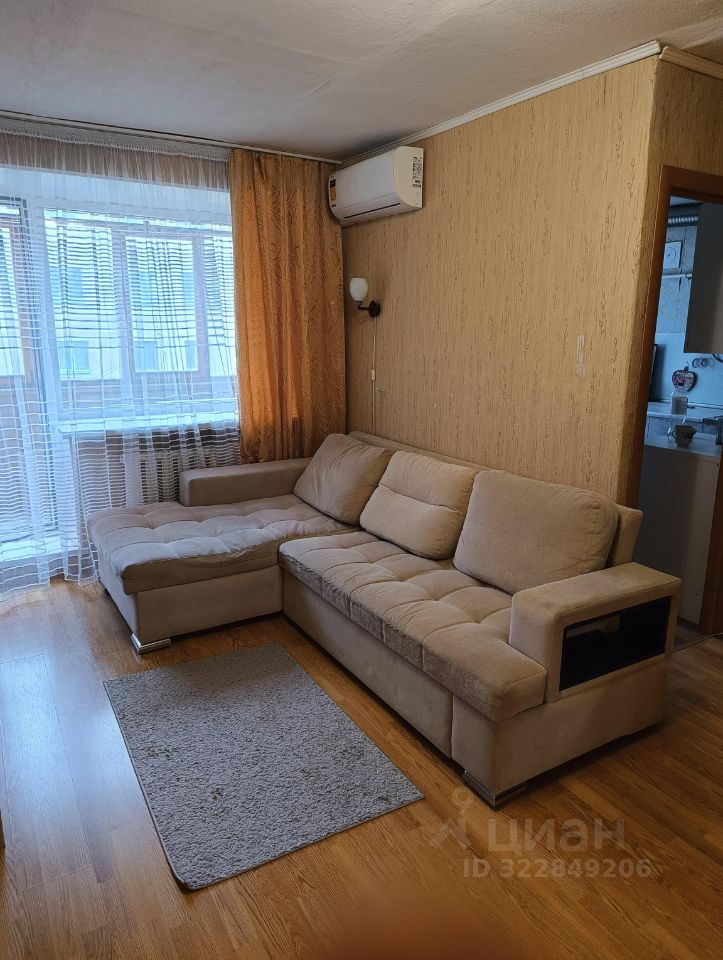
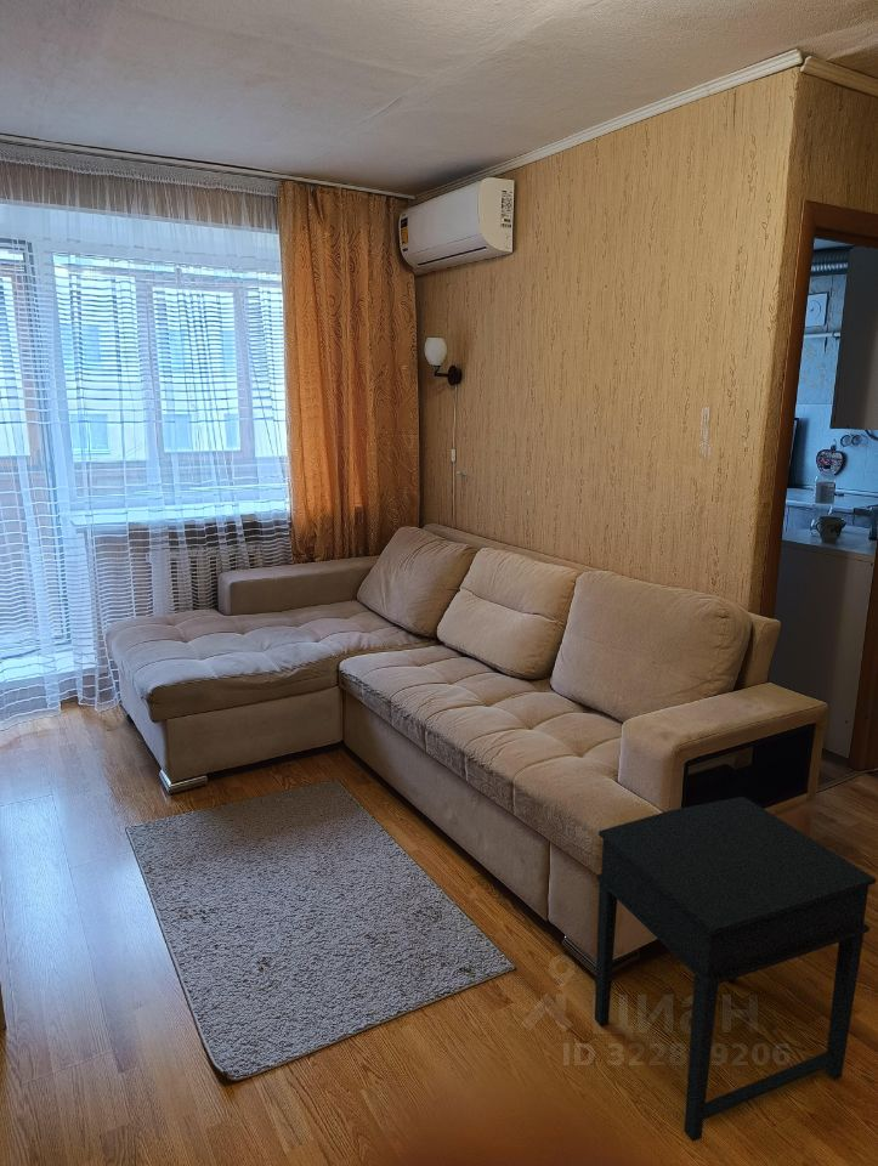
+ side table (719, 951)
